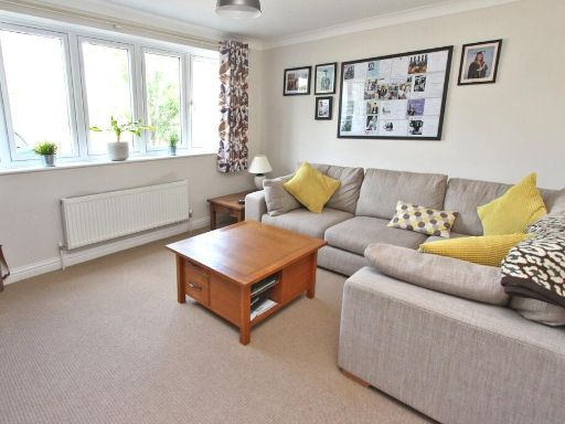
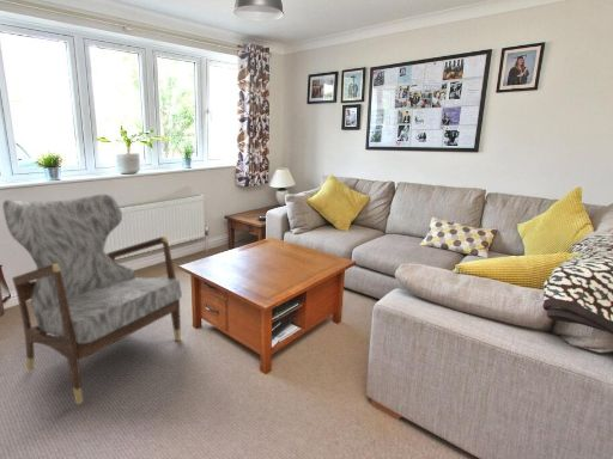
+ armchair (101, 281)
